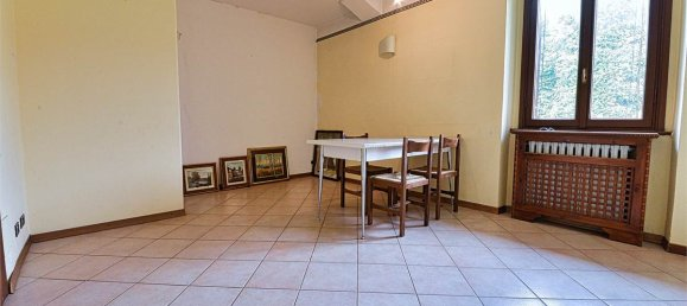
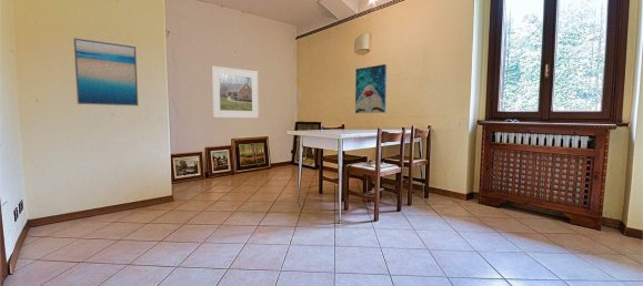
+ wall art (370, 90)
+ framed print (235, 93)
+ wall art (108, 73)
